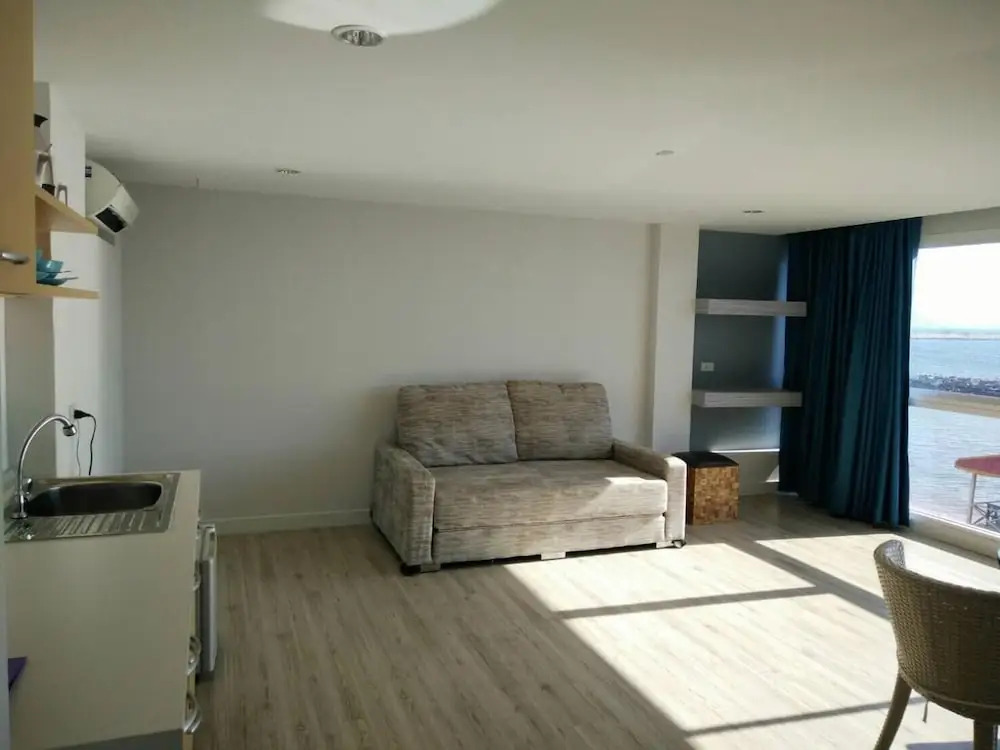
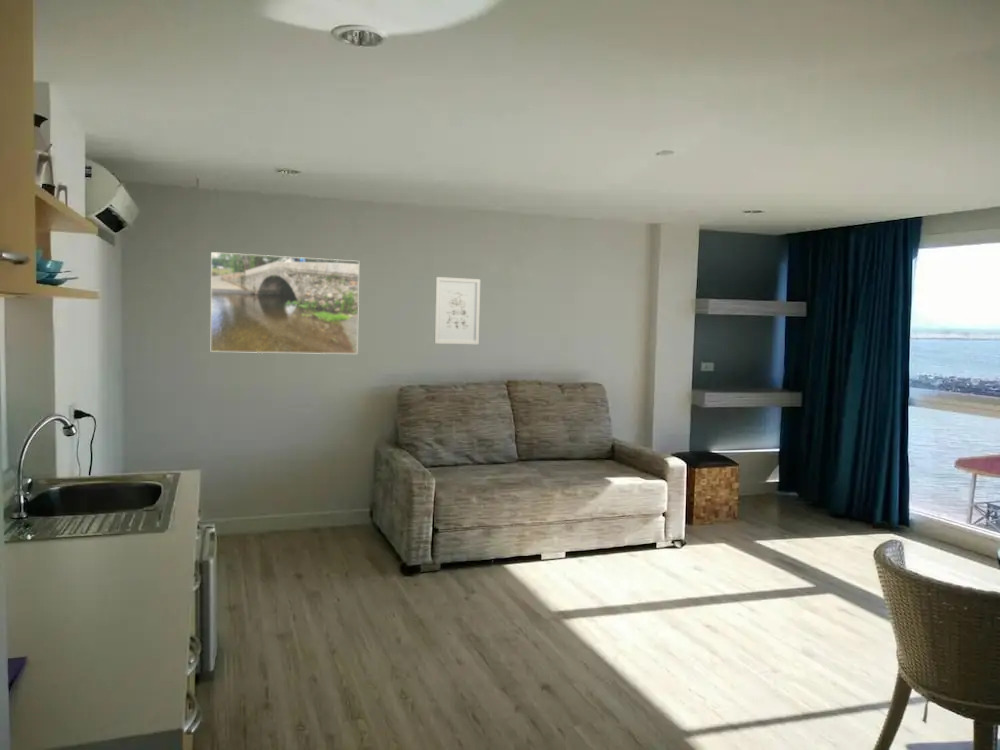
+ wall art (457, 311)
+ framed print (286, 305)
